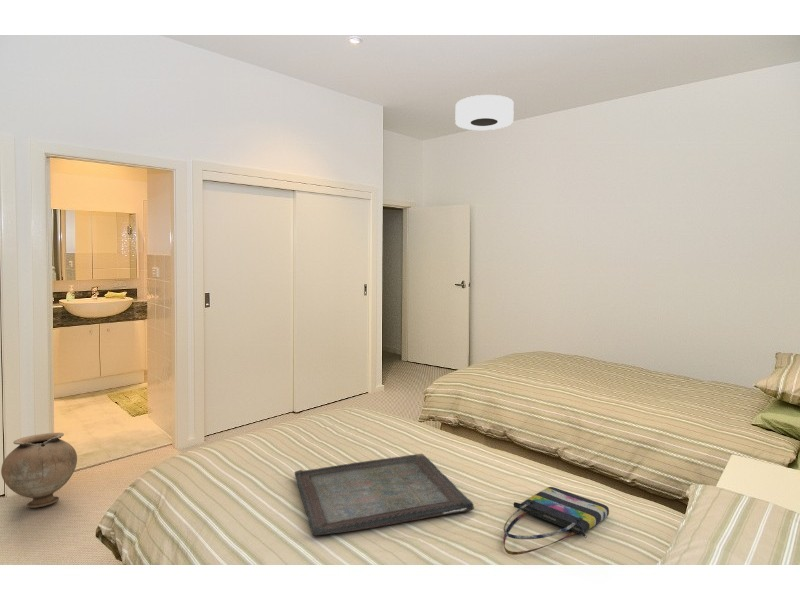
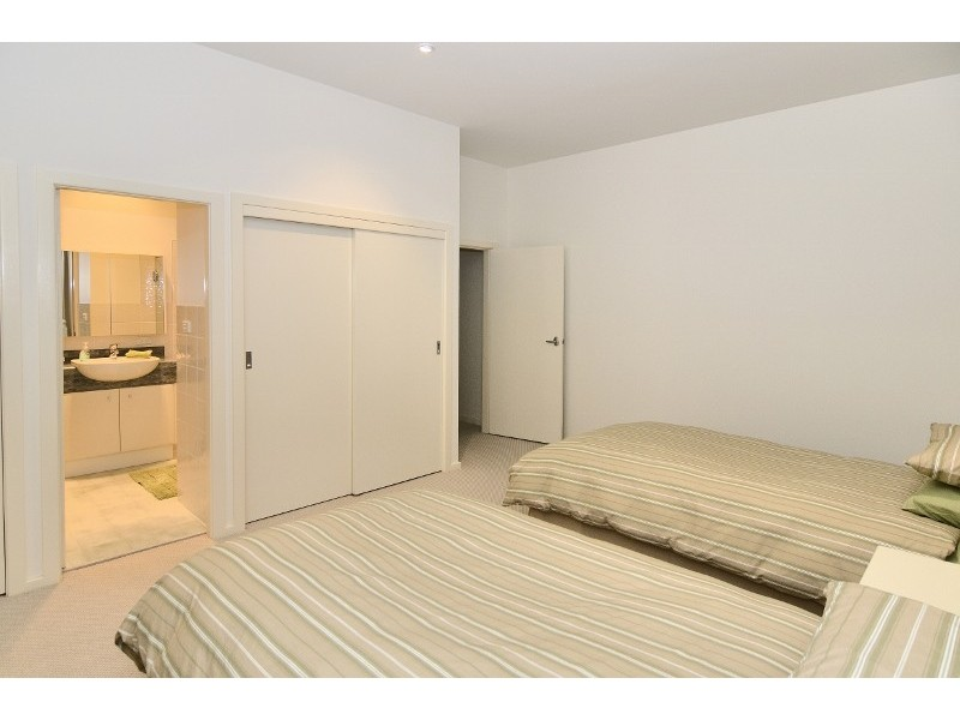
- ceiling light (484, 113)
- vase (40, 470)
- tote bag (545, 517)
- serving tray (377, 488)
